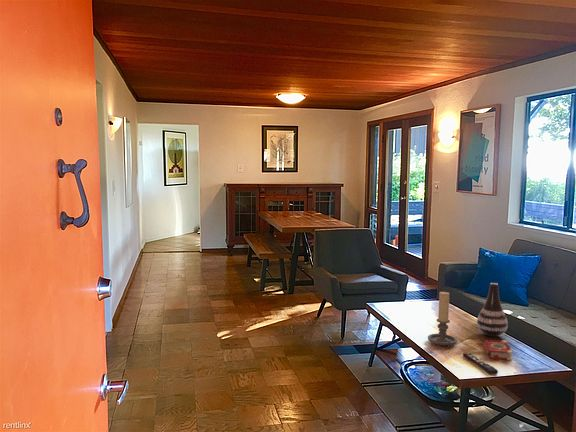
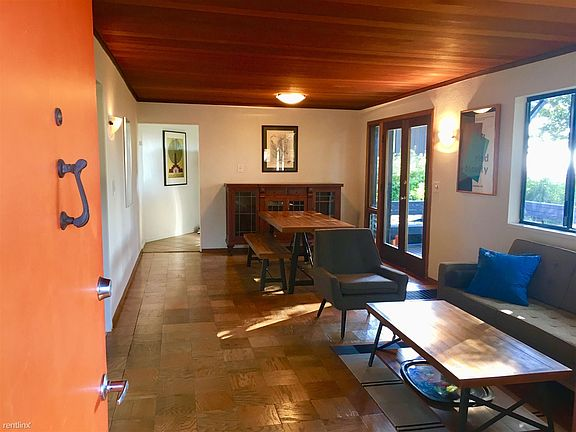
- candle holder (444, 318)
- vase (492, 309)
- book (498, 349)
- remote control (479, 362)
